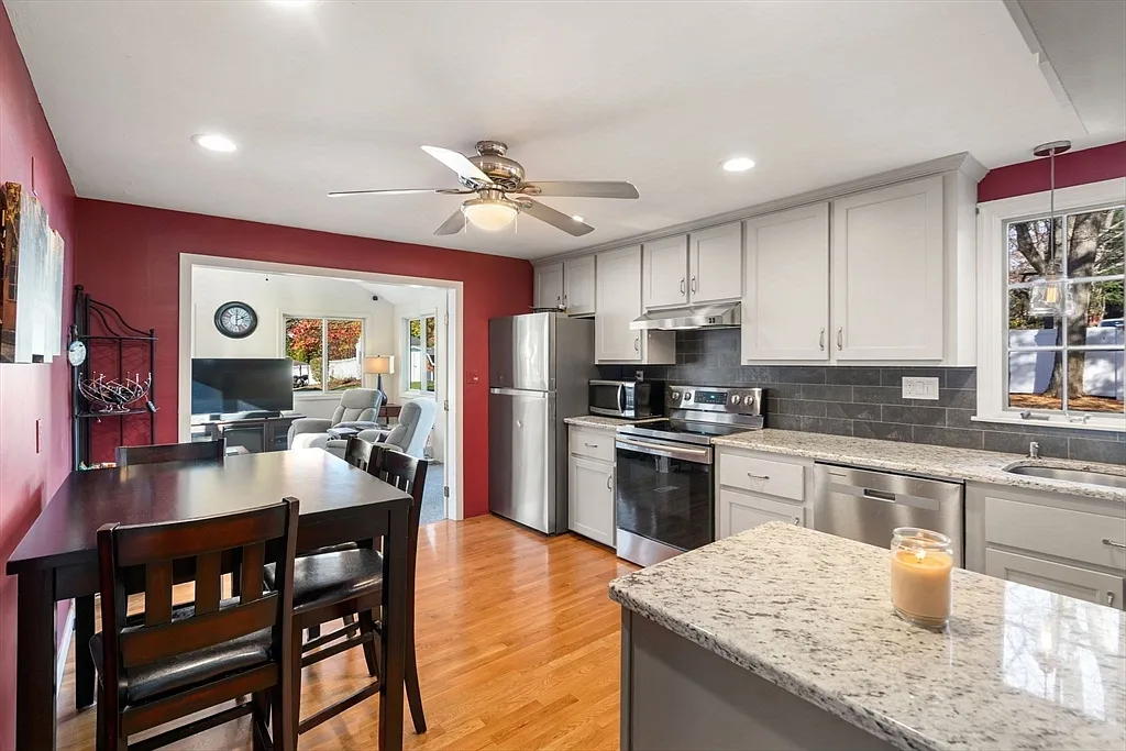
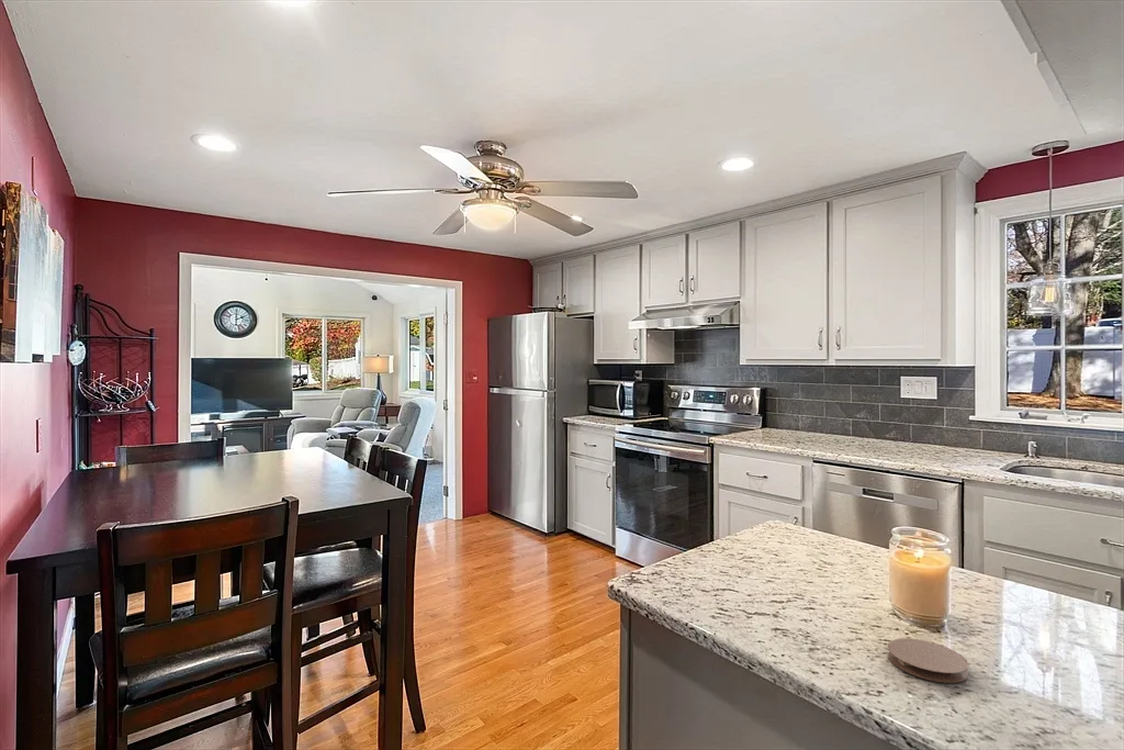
+ coaster (926, 659)
